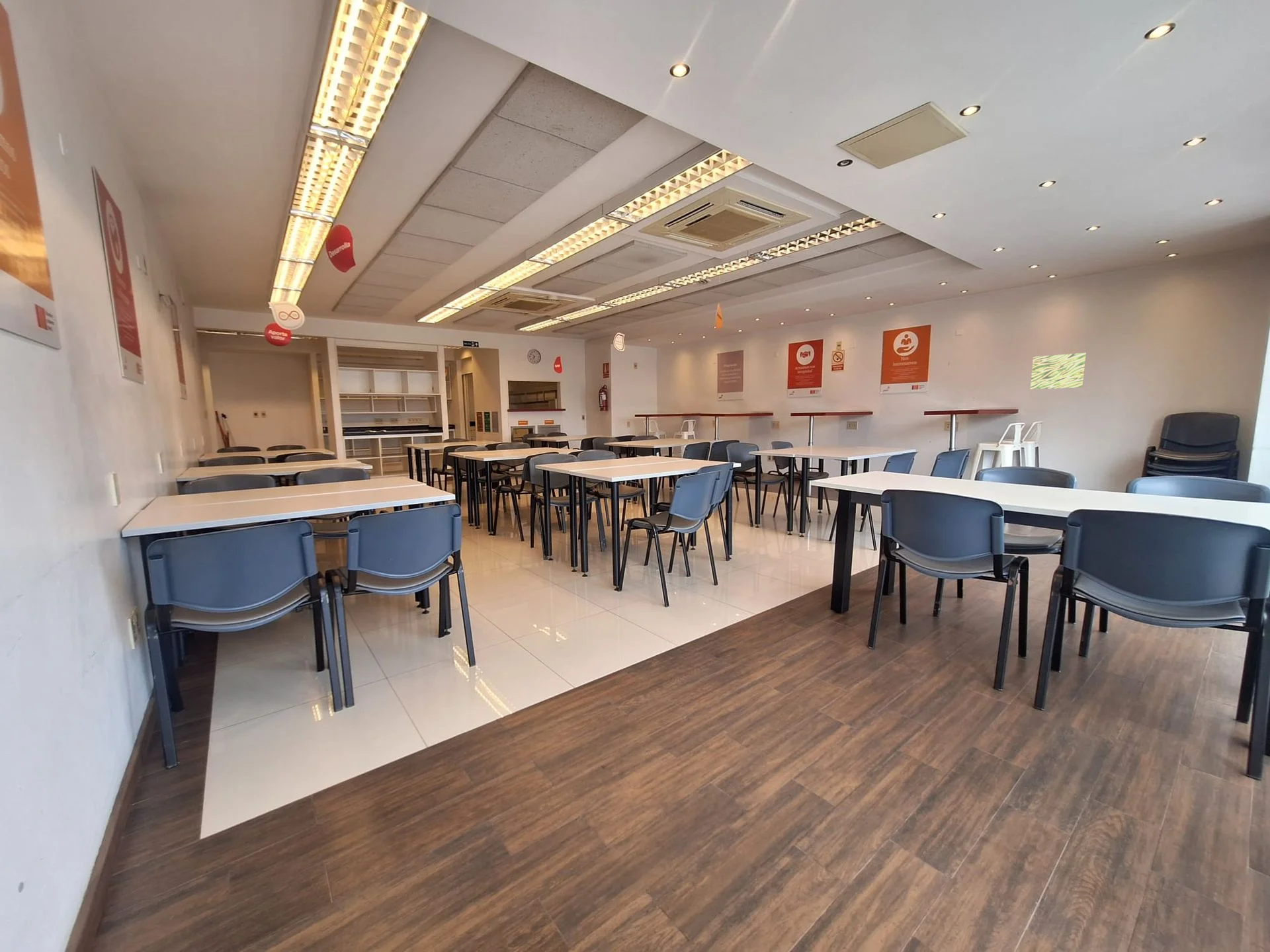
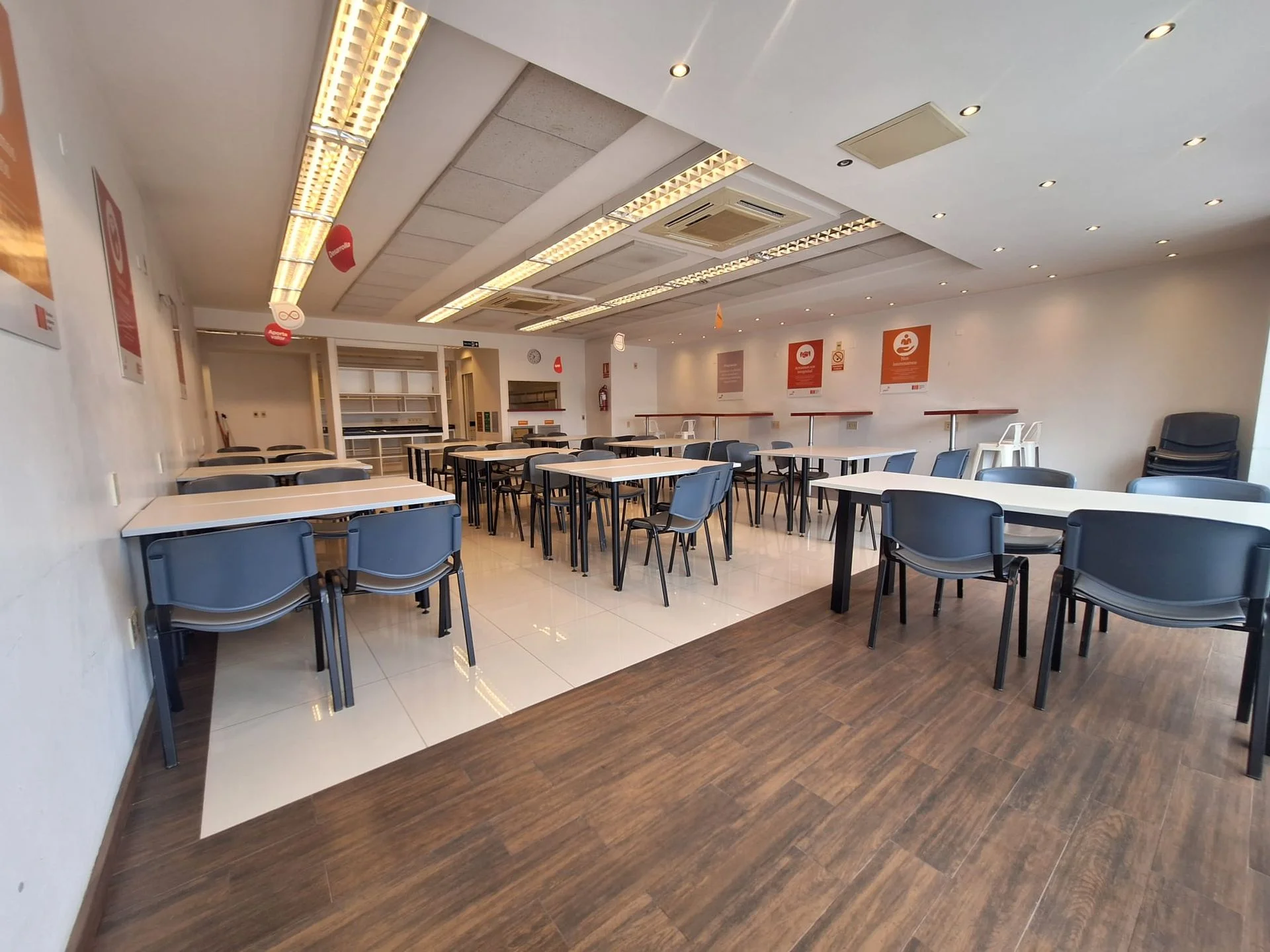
- wall art (1057, 372)
